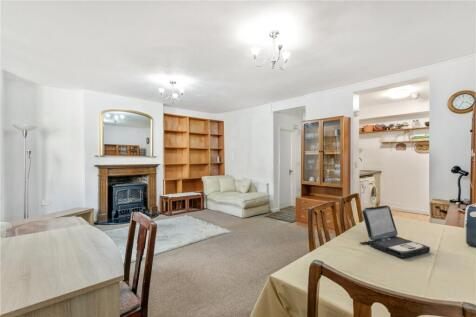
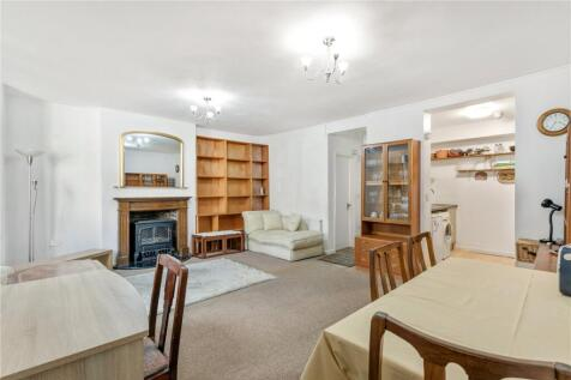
- laptop (392, 228)
